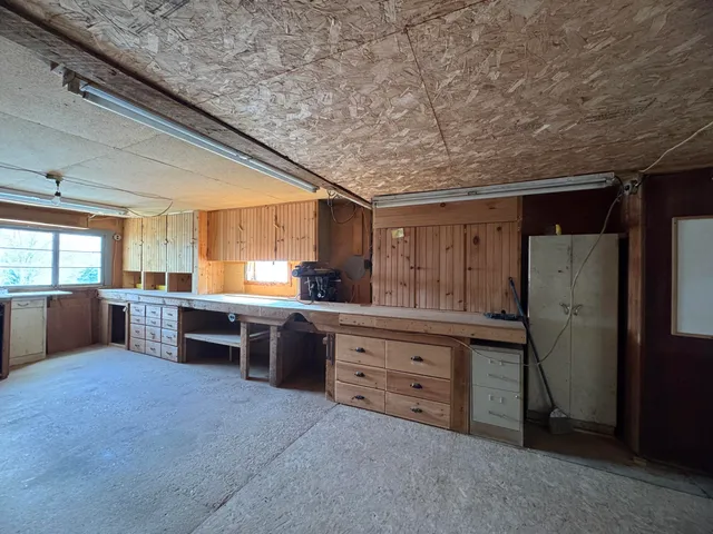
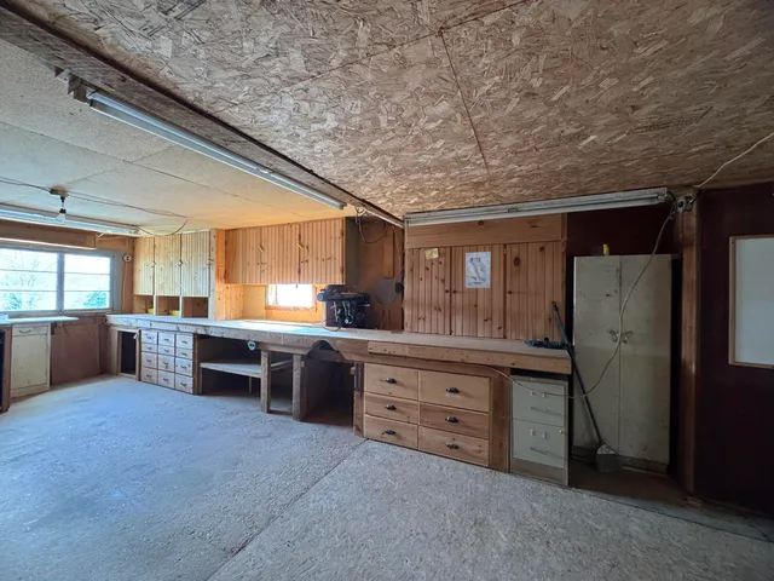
+ wall art (478, 270)
